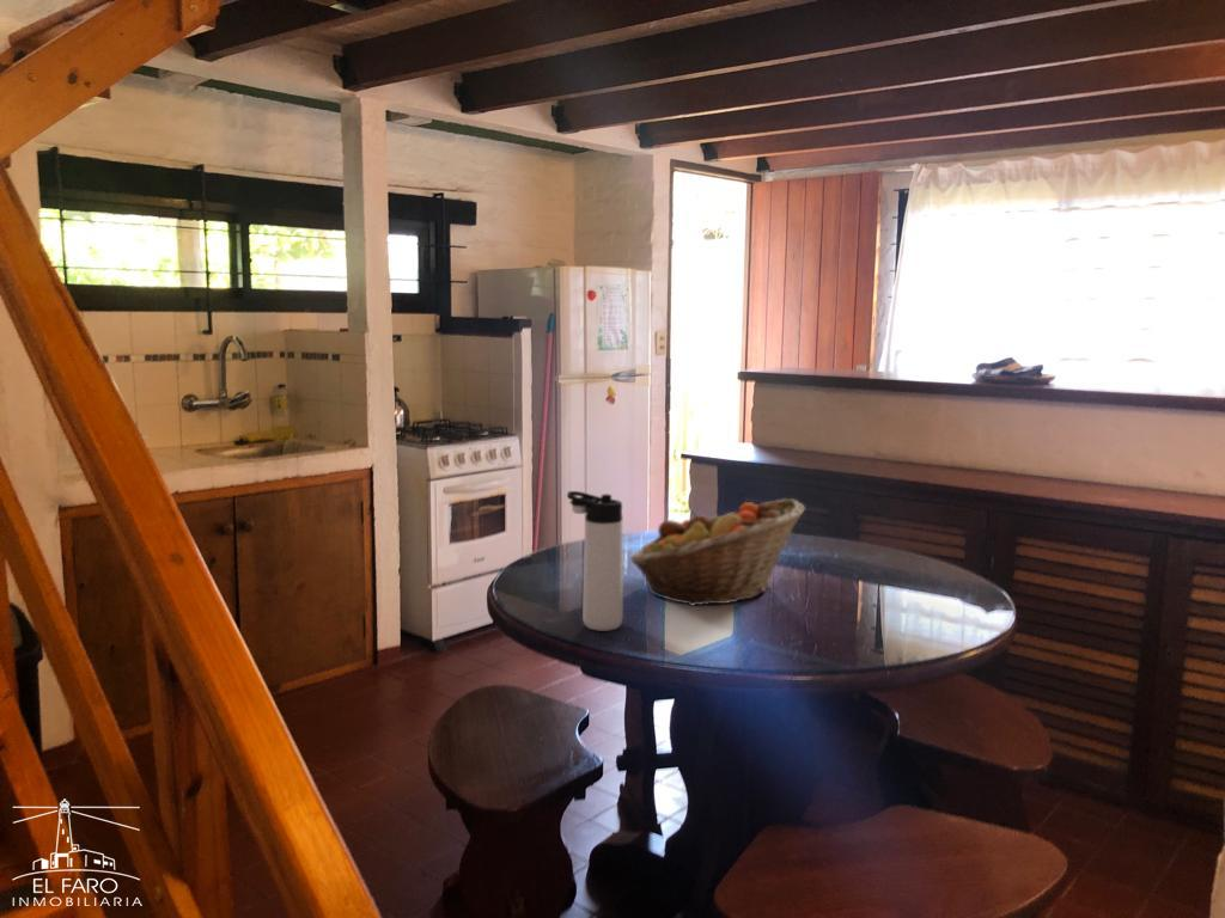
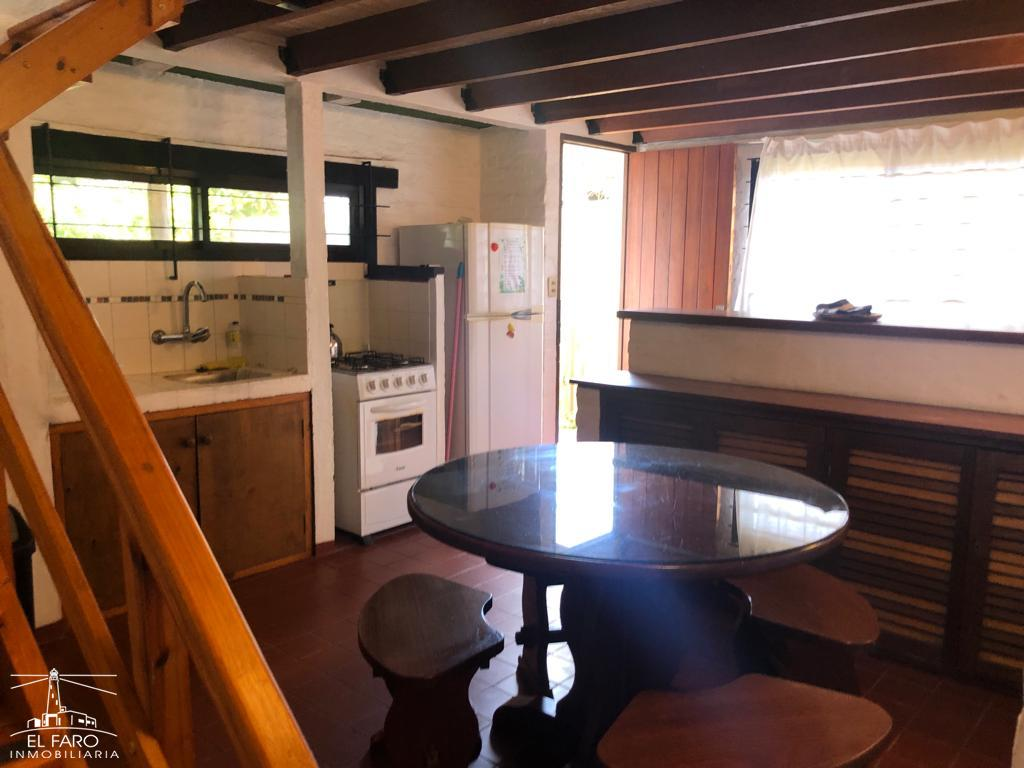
- fruit basket (718, 544)
- thermos bottle (595, 559)
